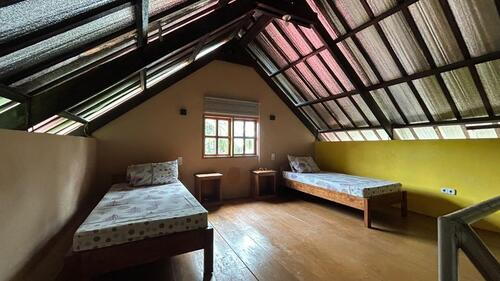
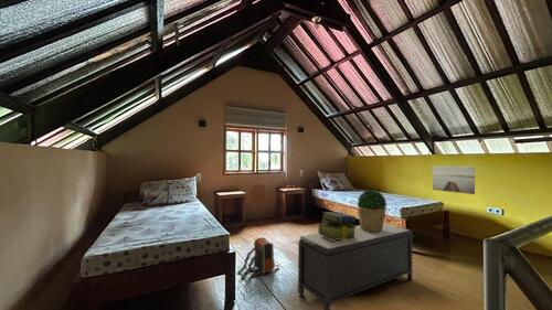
+ wall art (452, 179)
+ potted plant (371, 210)
+ stack of books (337, 224)
+ backpack (259, 256)
+ bench (358, 259)
